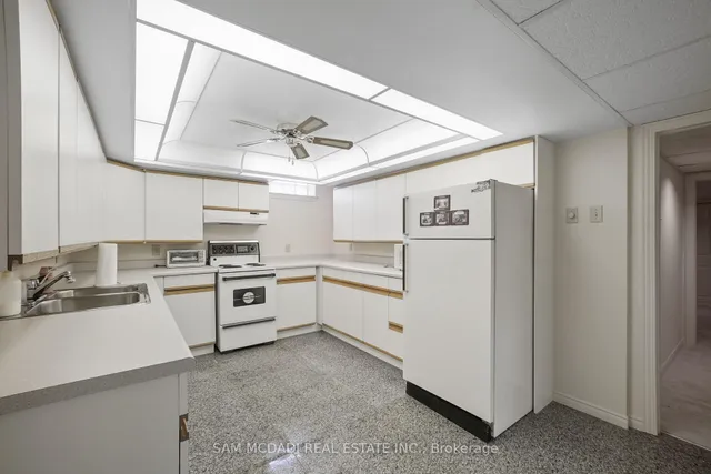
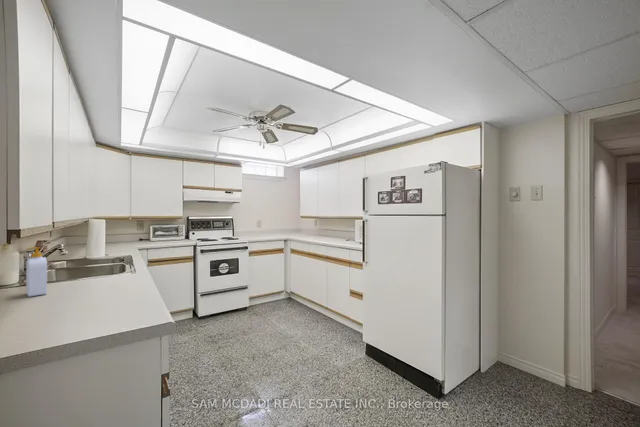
+ soap bottle (35, 270)
